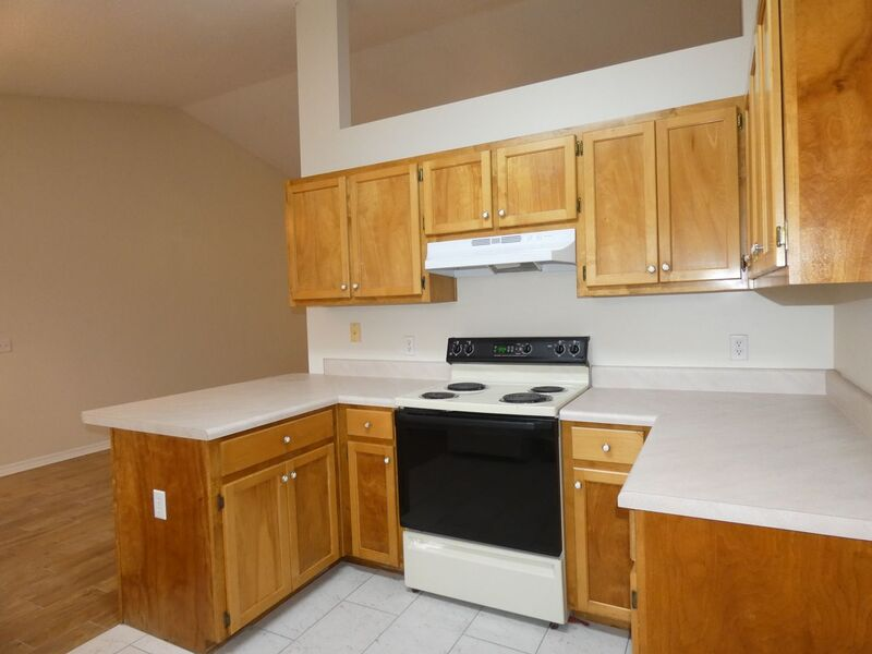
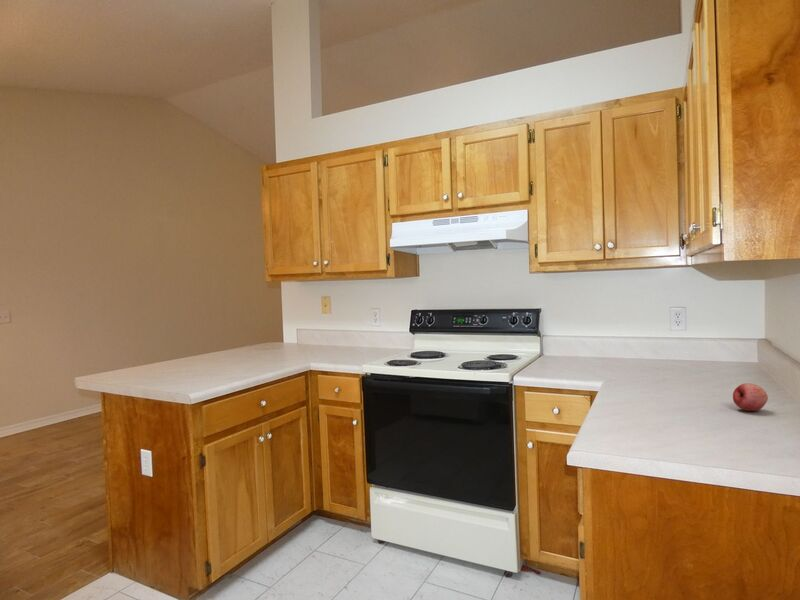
+ fruit (750, 396)
